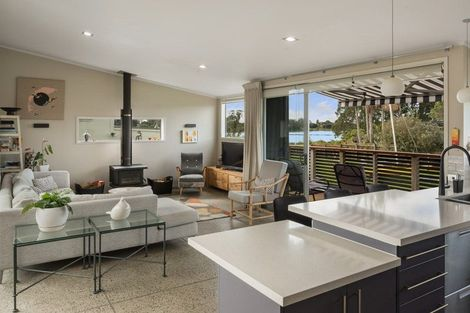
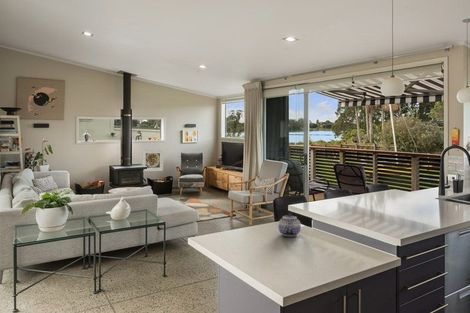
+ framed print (152, 160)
+ teapot (289, 224)
